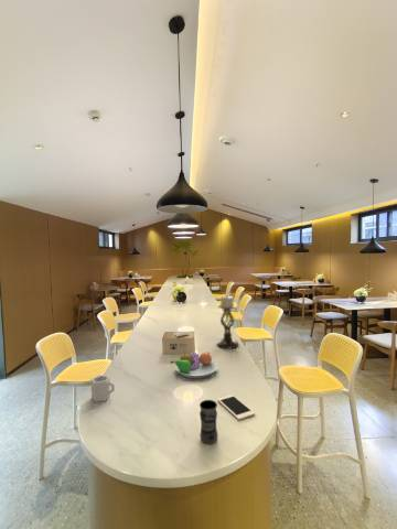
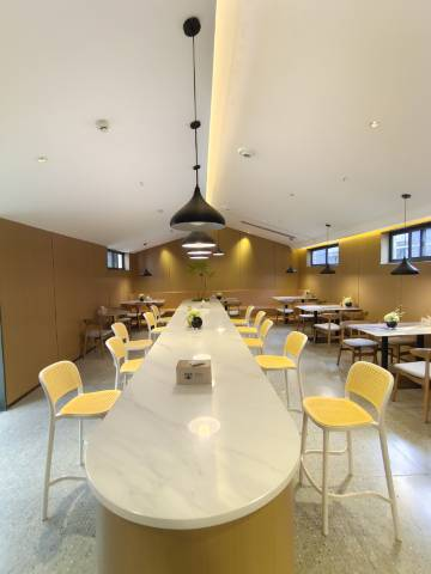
- cup (103, 388)
- fruit bowl (194, 361)
- jar (208, 421)
- cell phone (235, 406)
- candle holder (226, 320)
